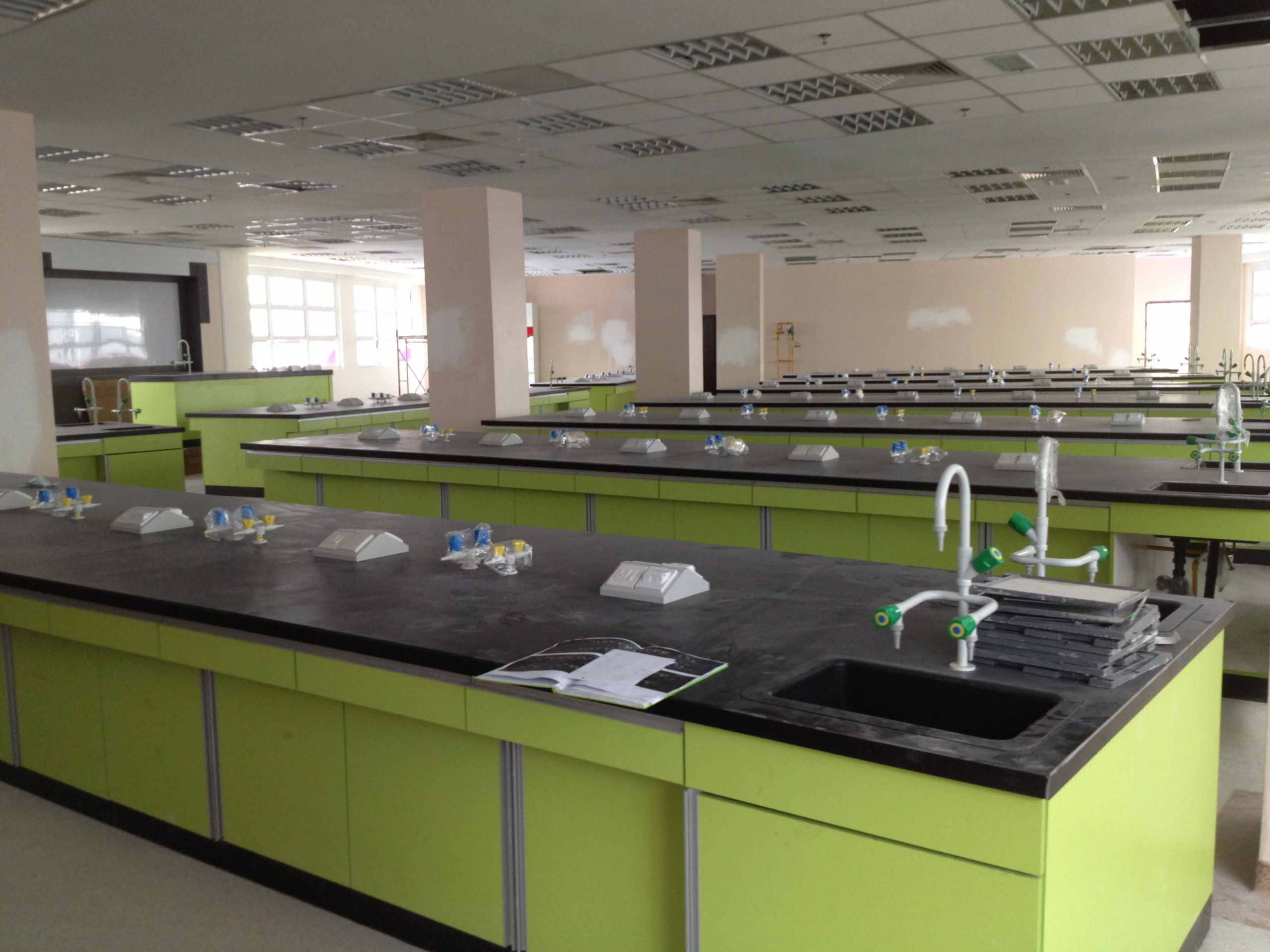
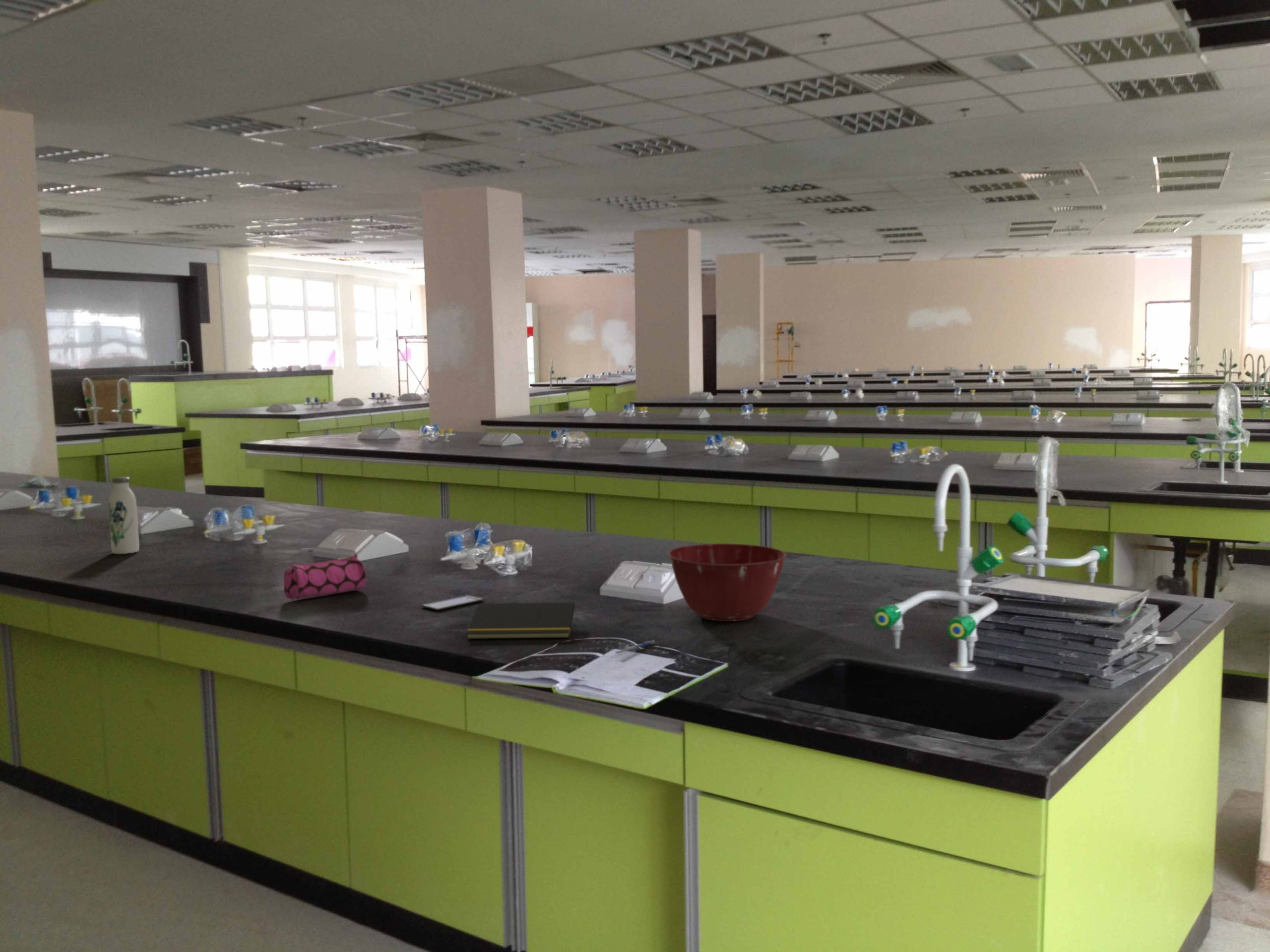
+ notepad (522, 620)
+ water bottle (123, 515)
+ pencil case (324, 576)
+ pen (635, 647)
+ smartphone (453, 602)
+ mixing bowl (727, 584)
